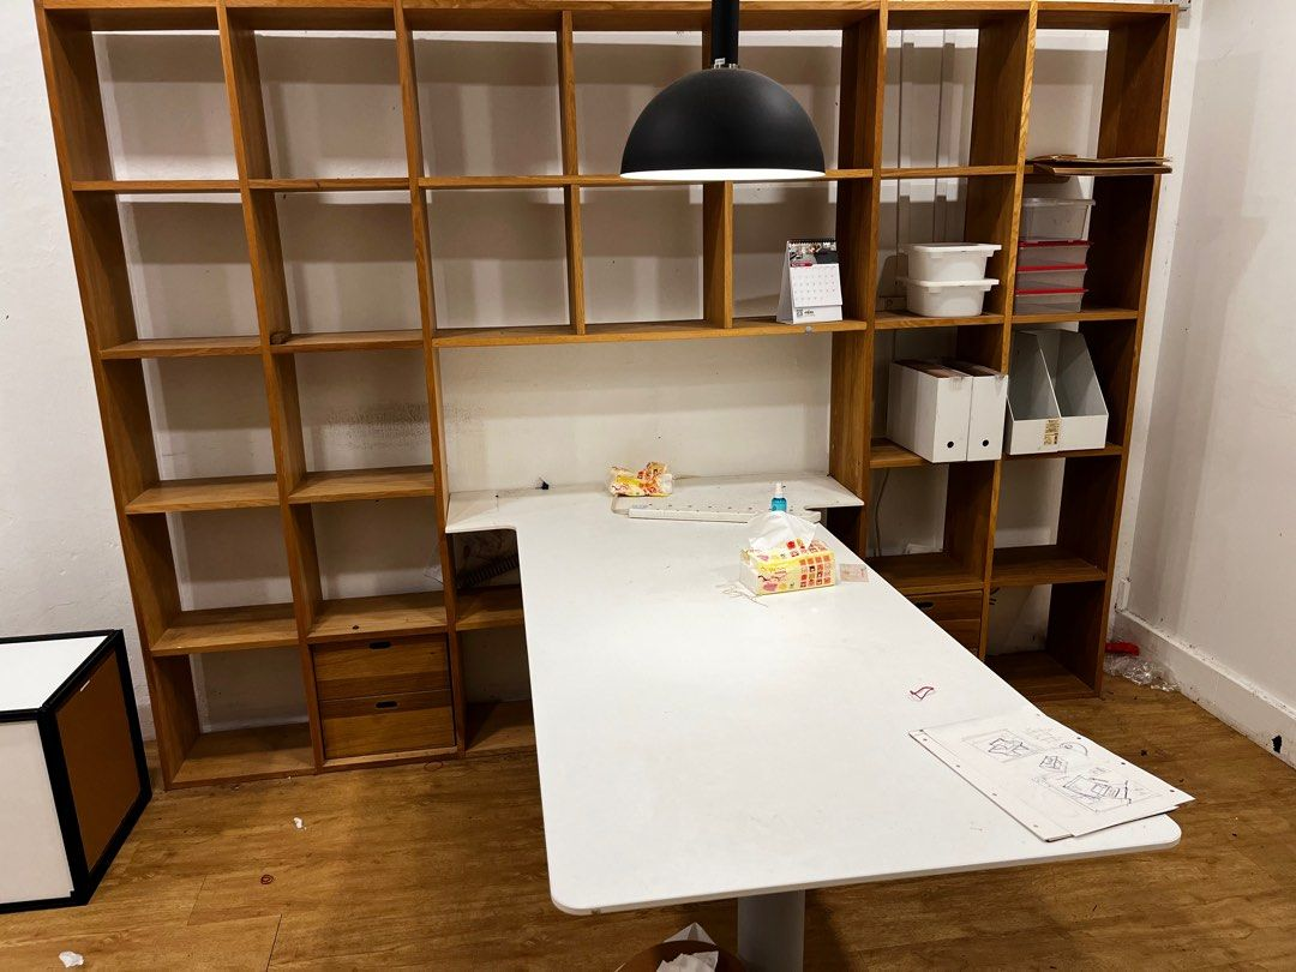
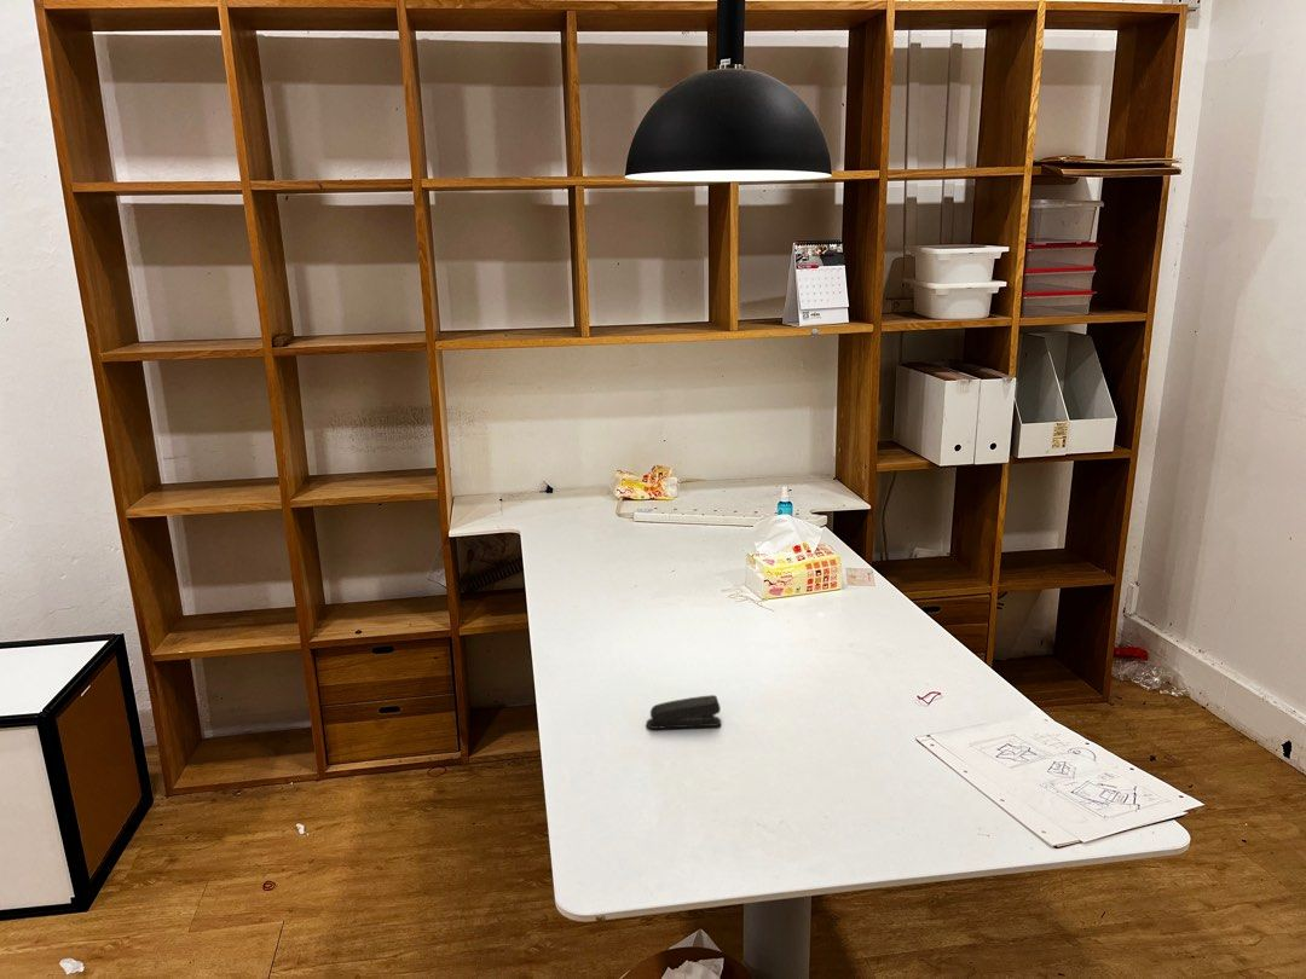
+ stapler (683, 711)
